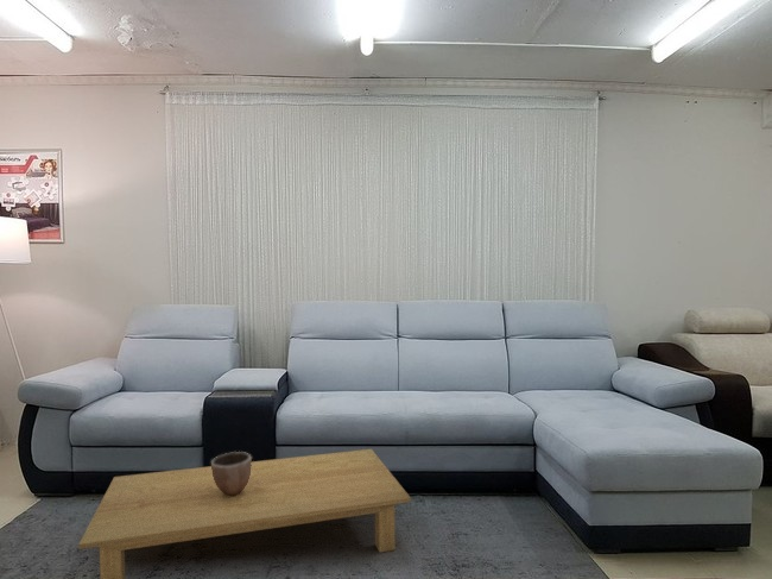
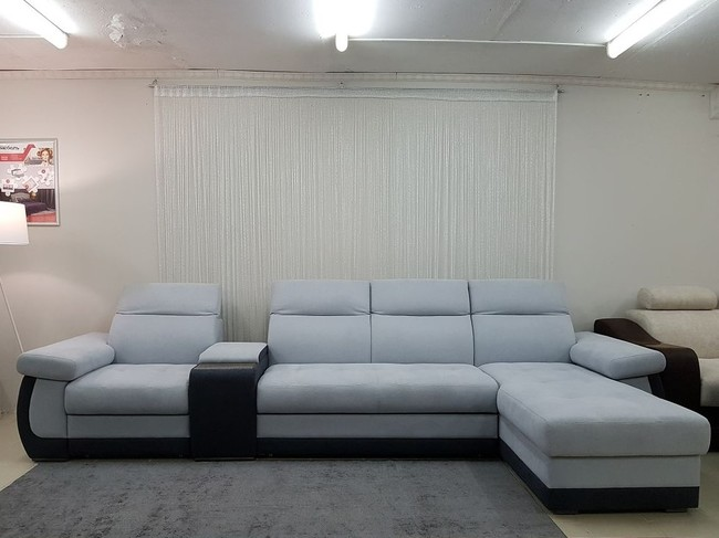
- decorative bowl (232, 474)
- coffee table (255, 512)
